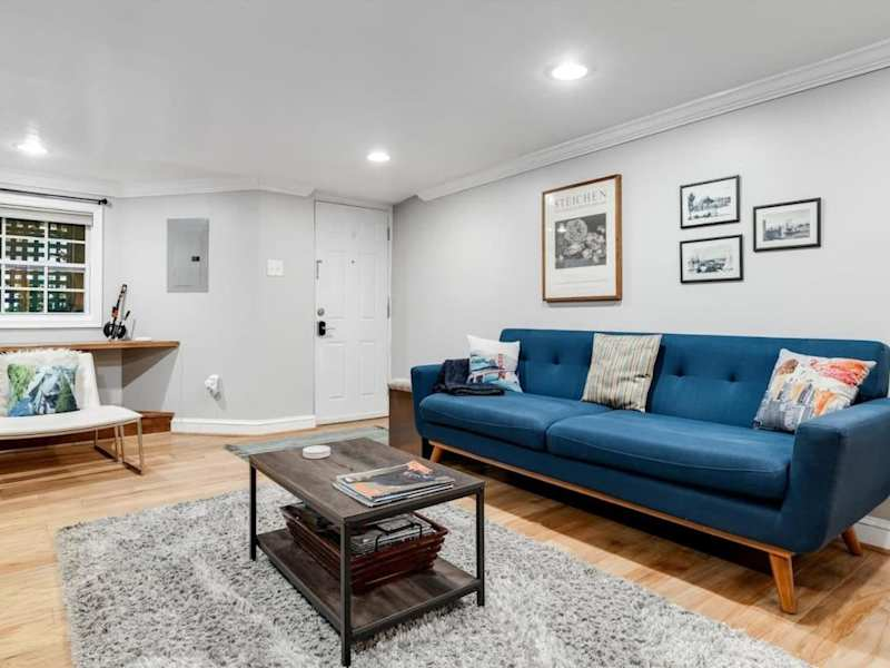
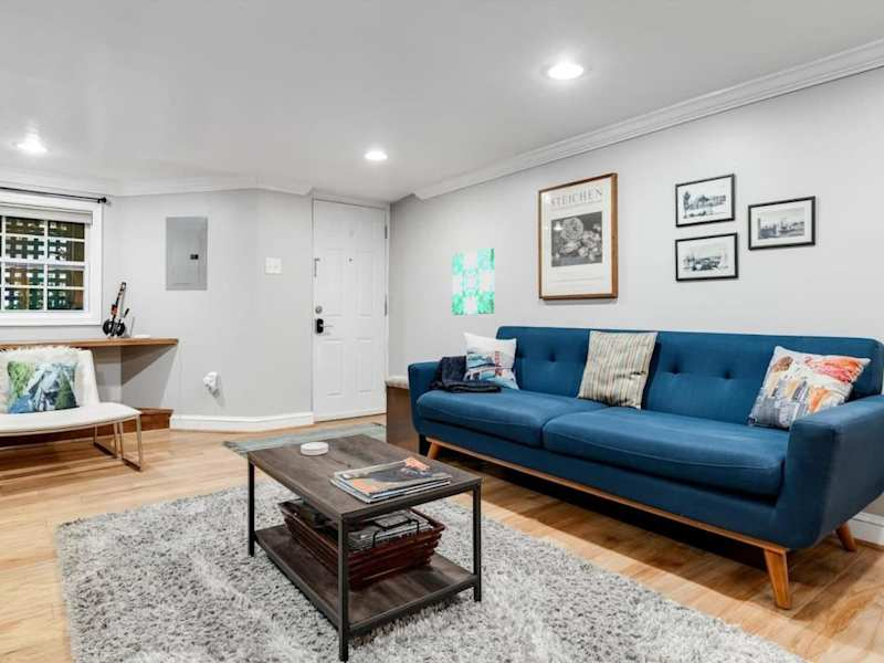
+ wall art (472, 283)
